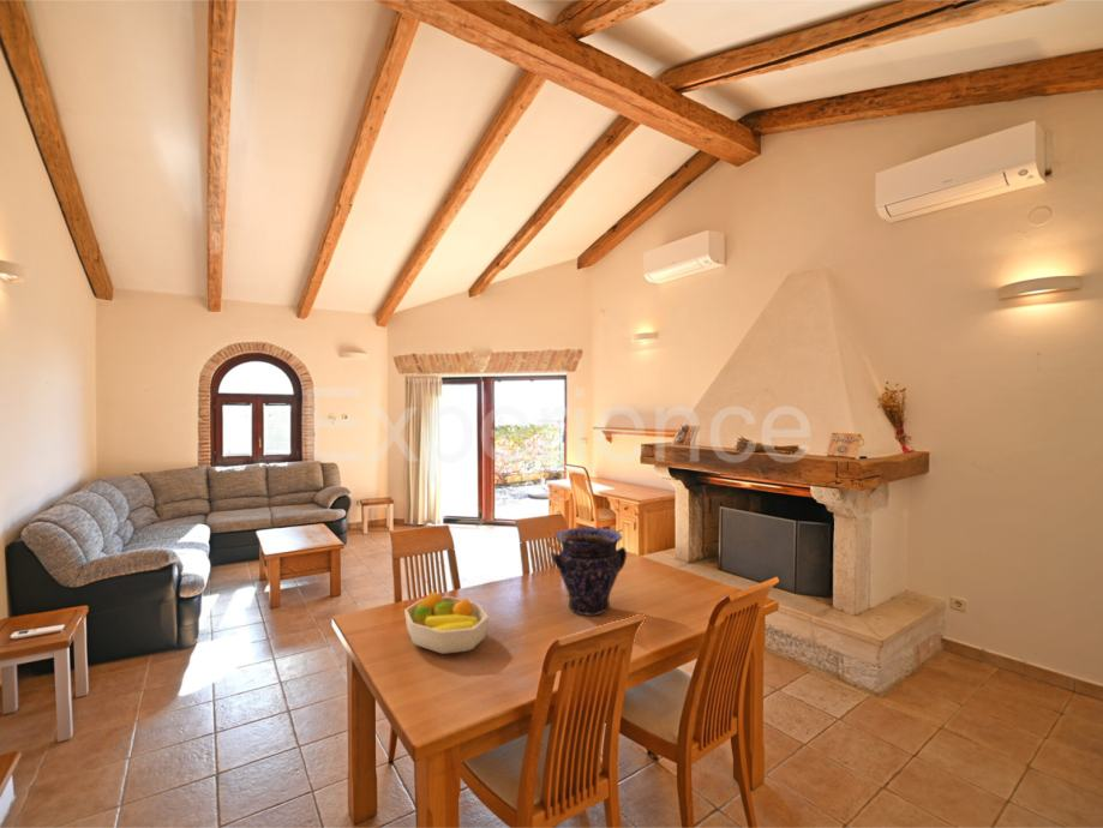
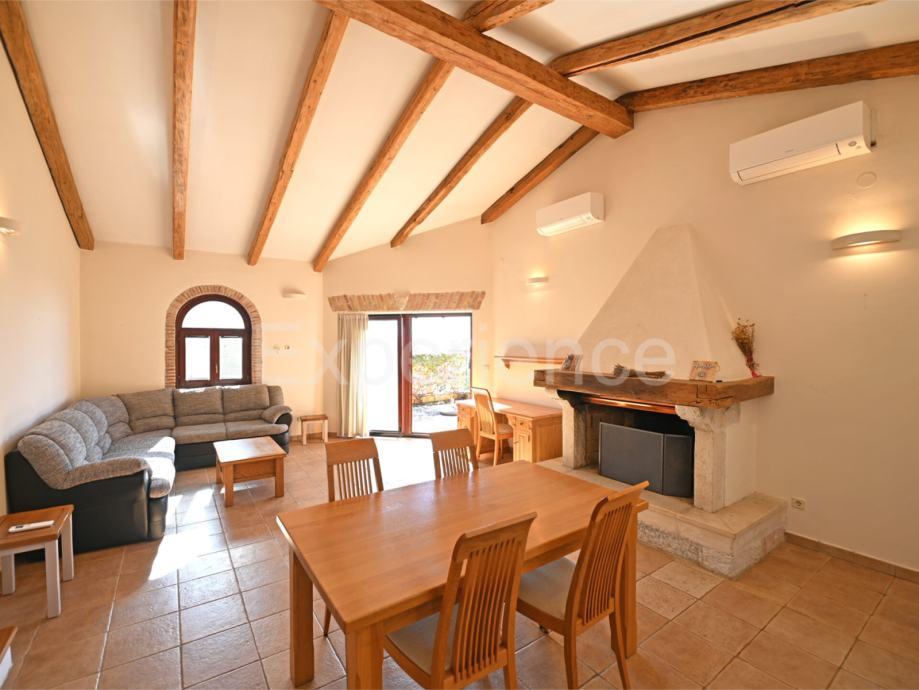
- vase (588, 571)
- fruit bowl (445, 619)
